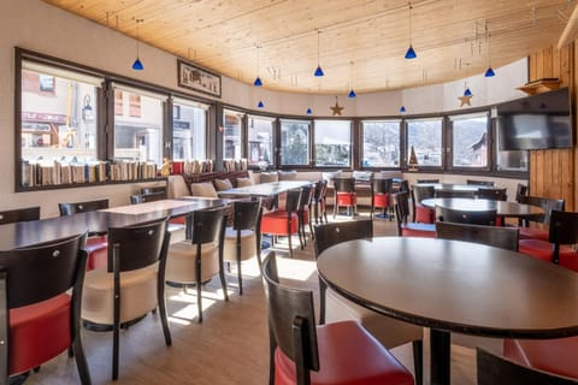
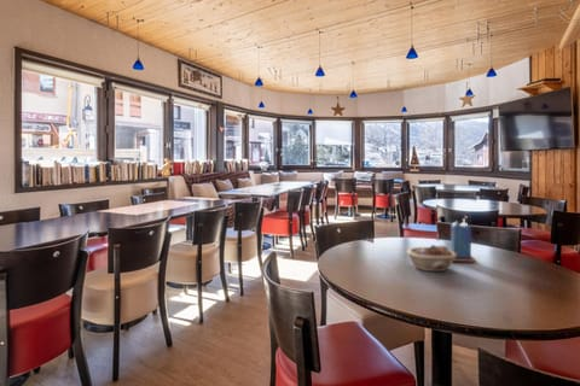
+ succulent planter (430, 256)
+ candle (459, 239)
